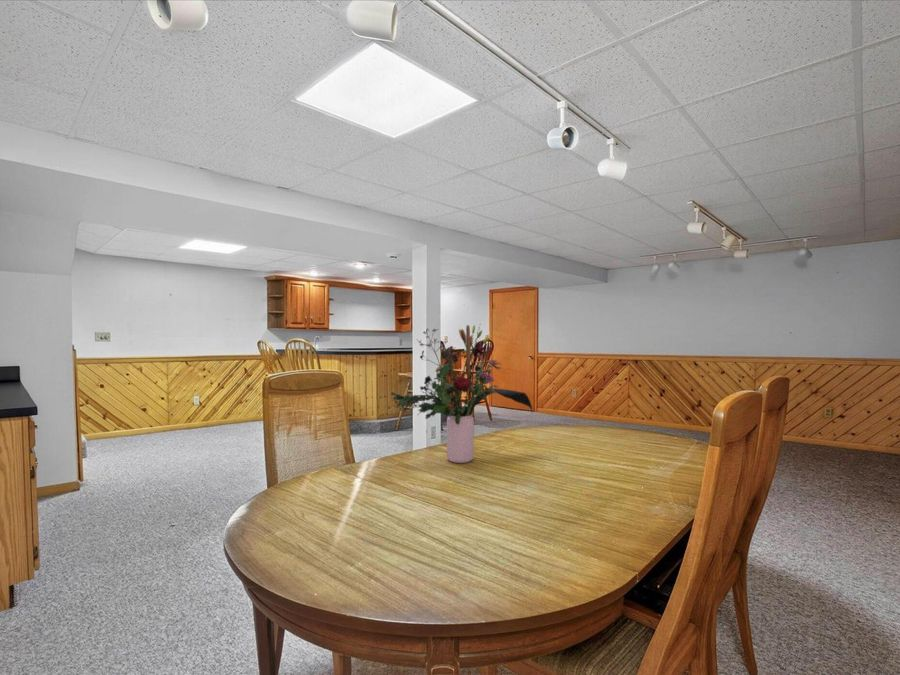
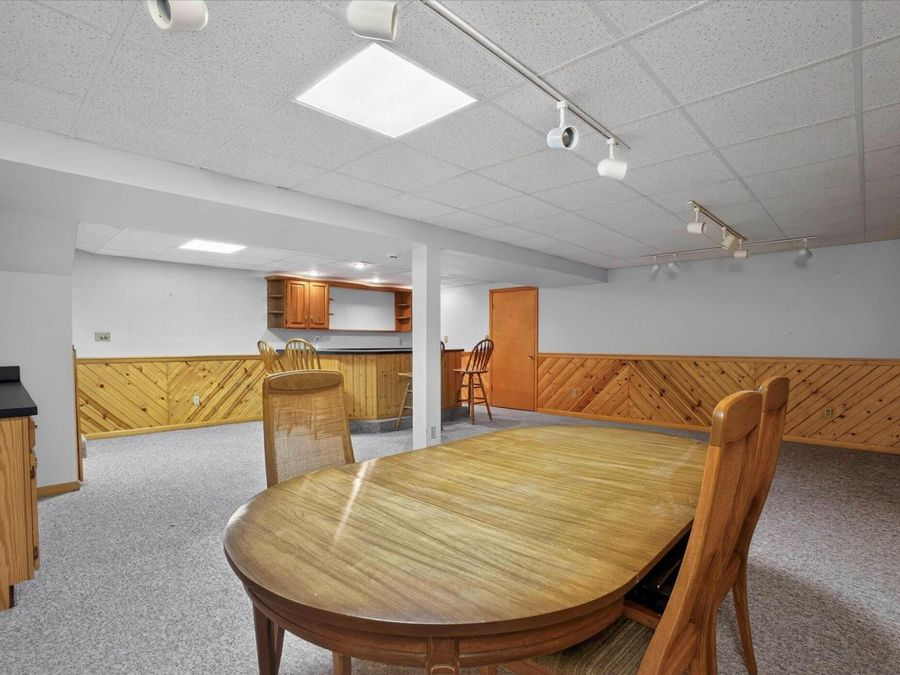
- bouquet (467, 391)
